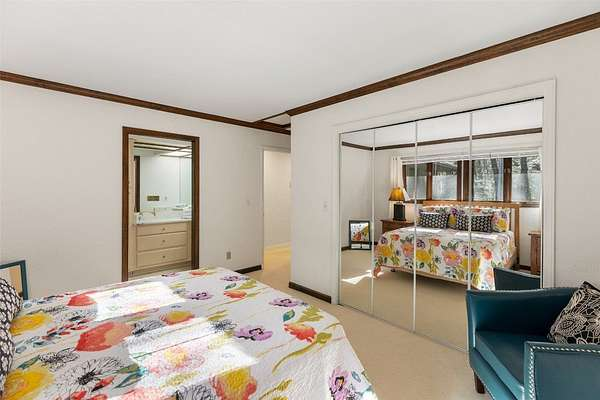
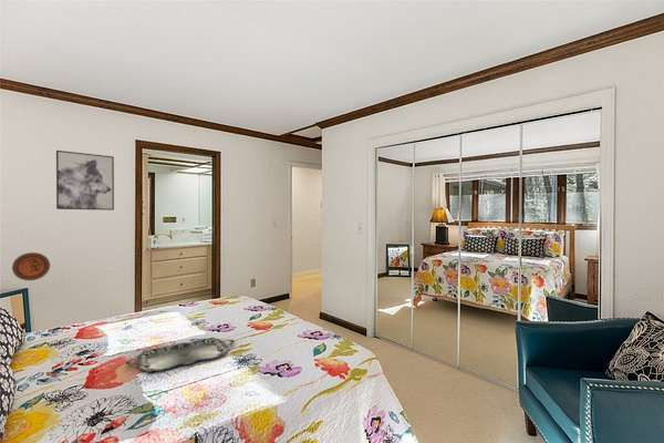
+ decorative plate (31, 266)
+ serving tray (184, 352)
+ wall art (86, 182)
